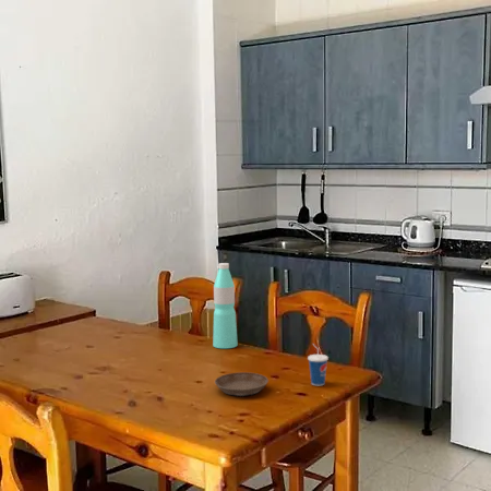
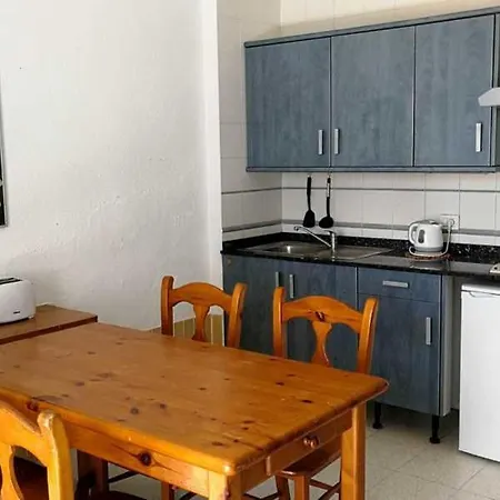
- cup (318, 362)
- saucer (241, 384)
- water bottle (224, 304)
